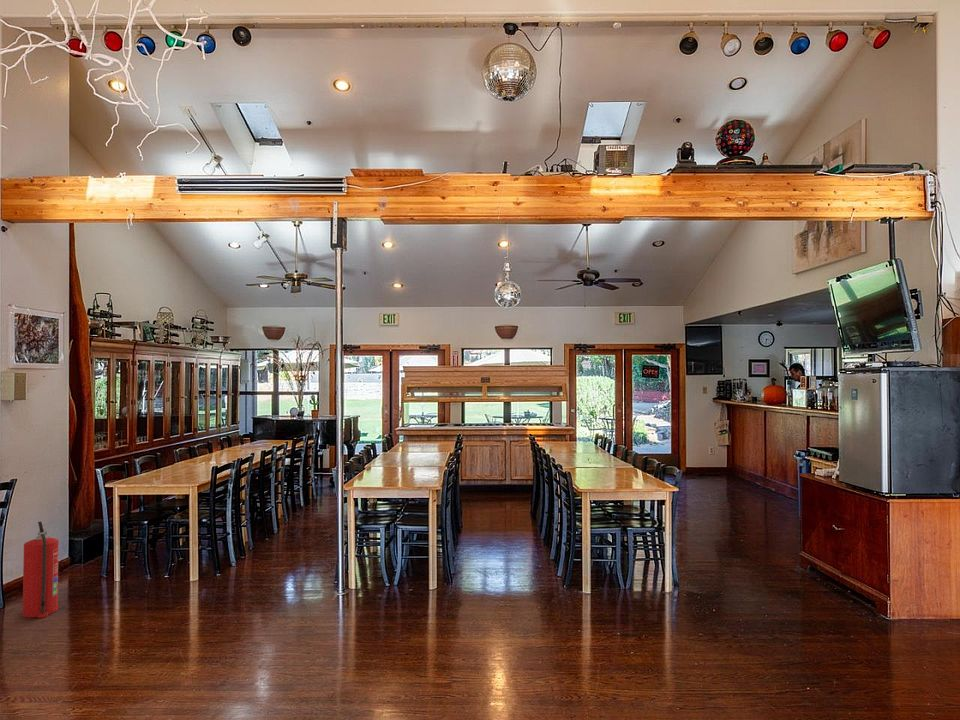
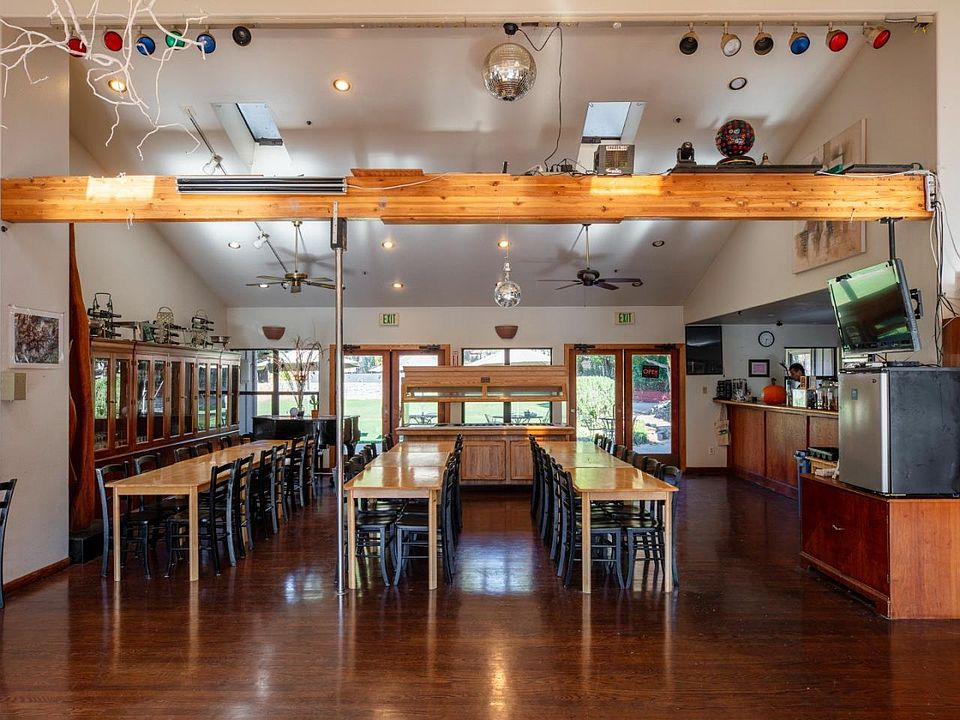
- fire extinguisher (41, 568)
